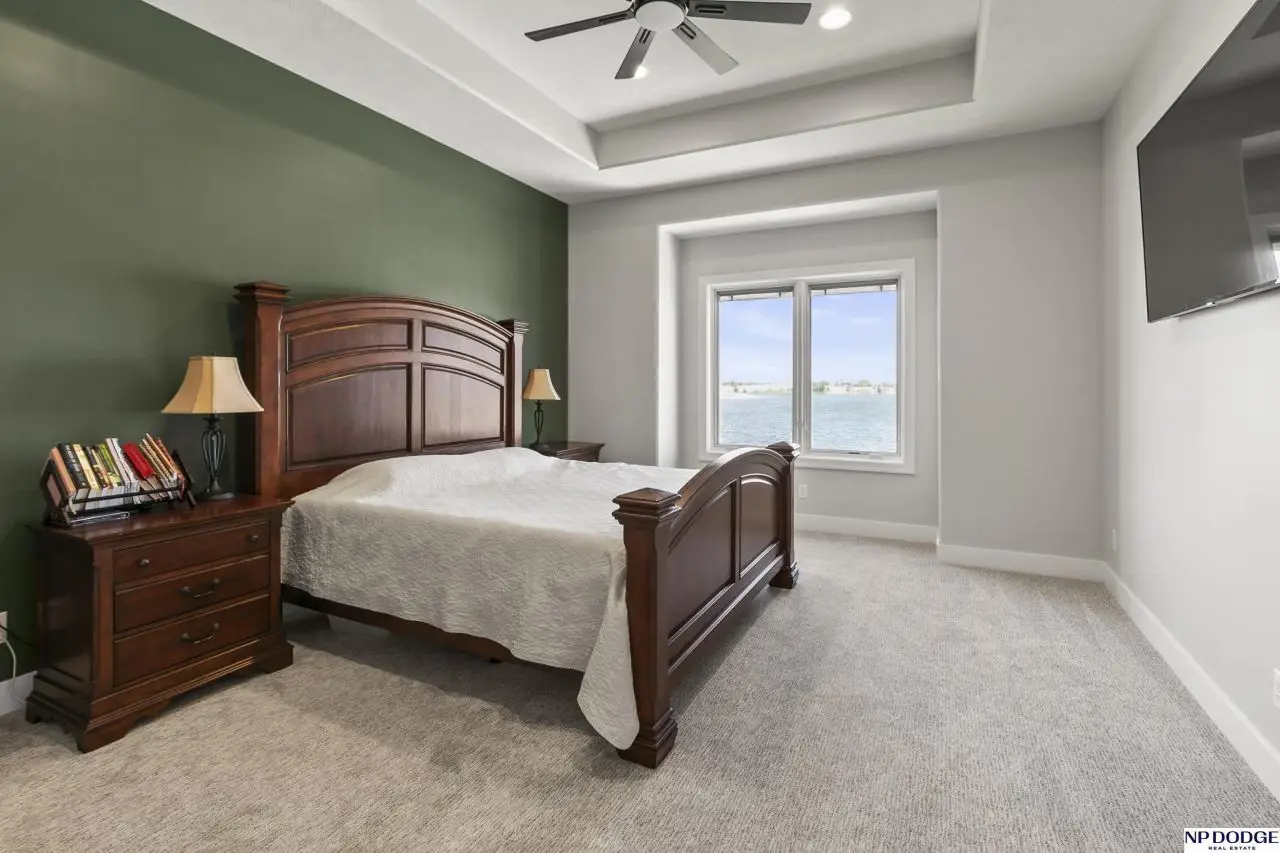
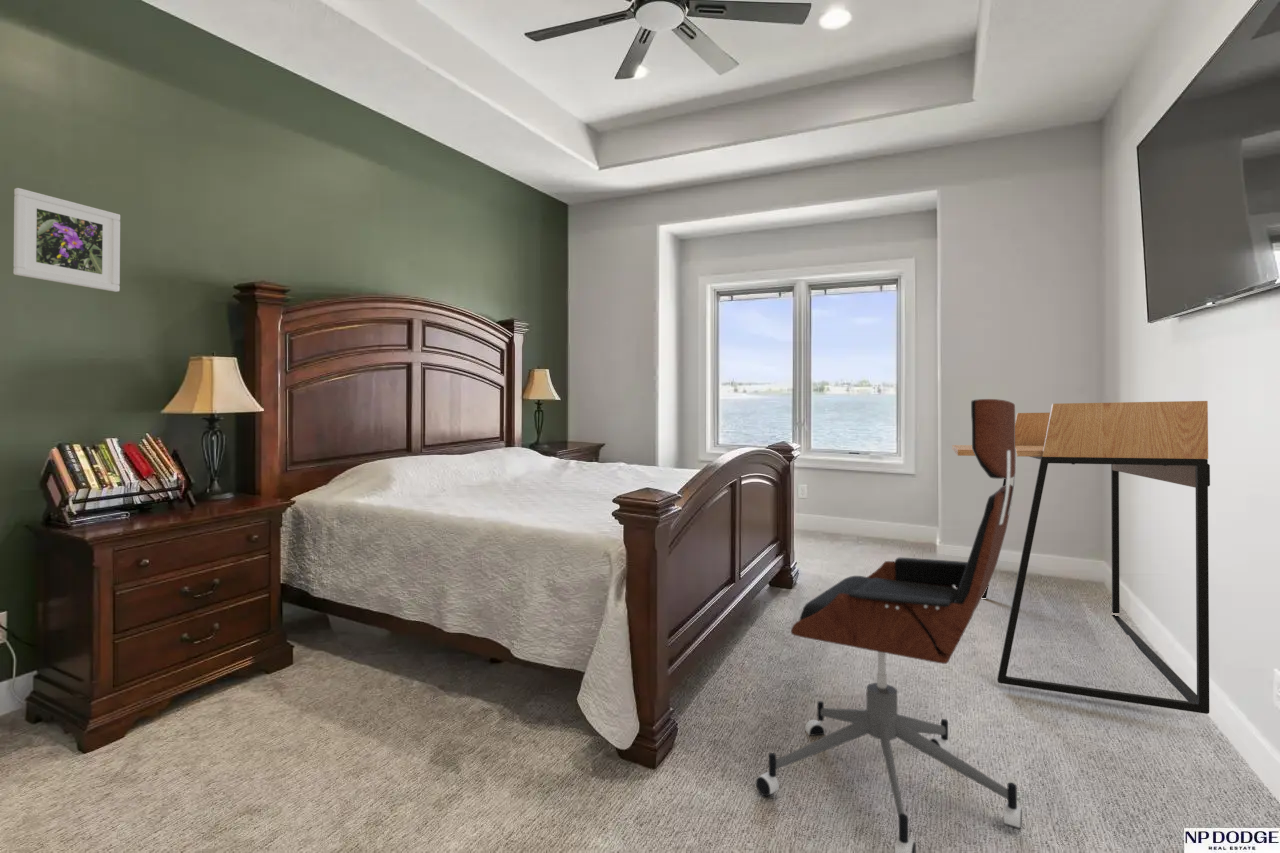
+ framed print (69, 242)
+ desk (1036, 521)
+ office chair (890, 597)
